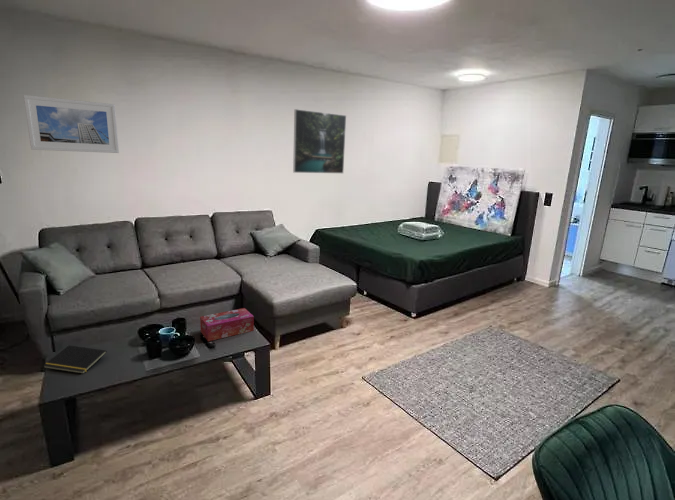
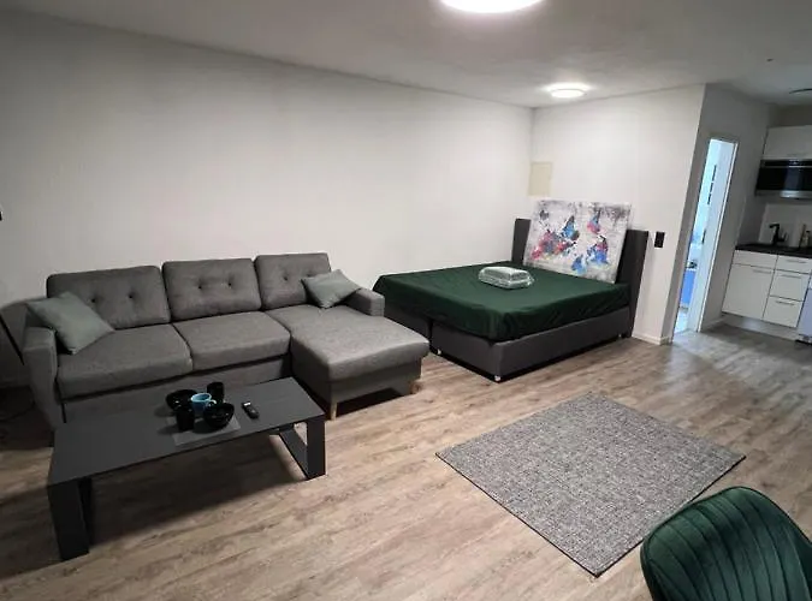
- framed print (320, 143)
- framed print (74, 126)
- tissue box (227, 323)
- notepad (75, 358)
